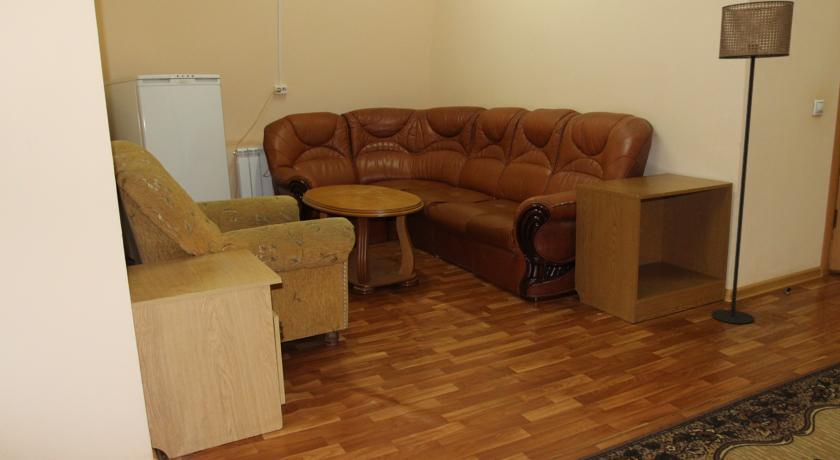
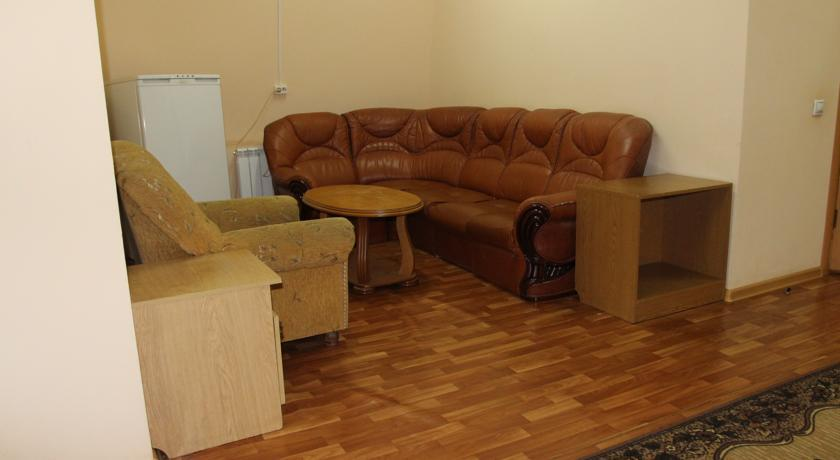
- floor lamp (744, 169)
